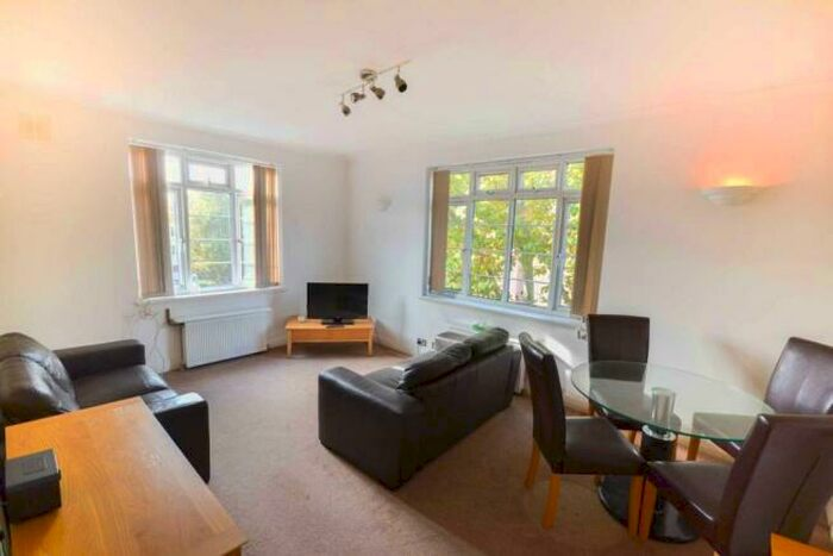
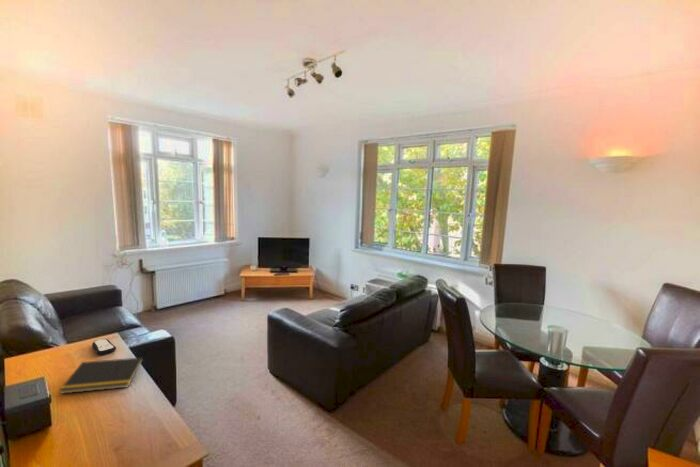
+ remote control (103, 346)
+ notepad (104, 374)
